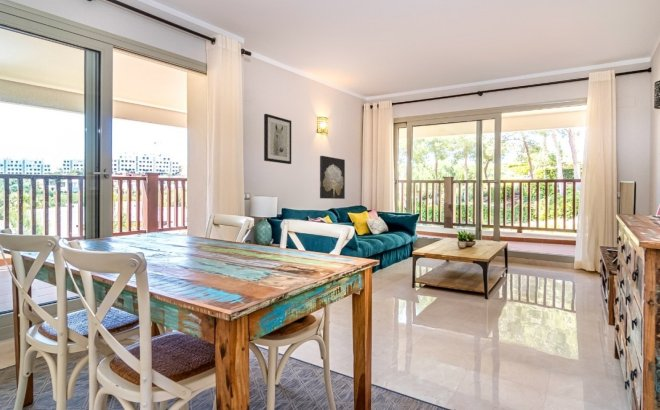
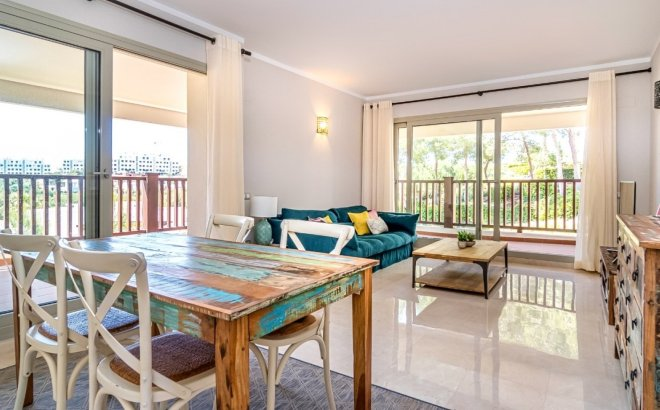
- wall art (332, 178)
- wall art (278, 140)
